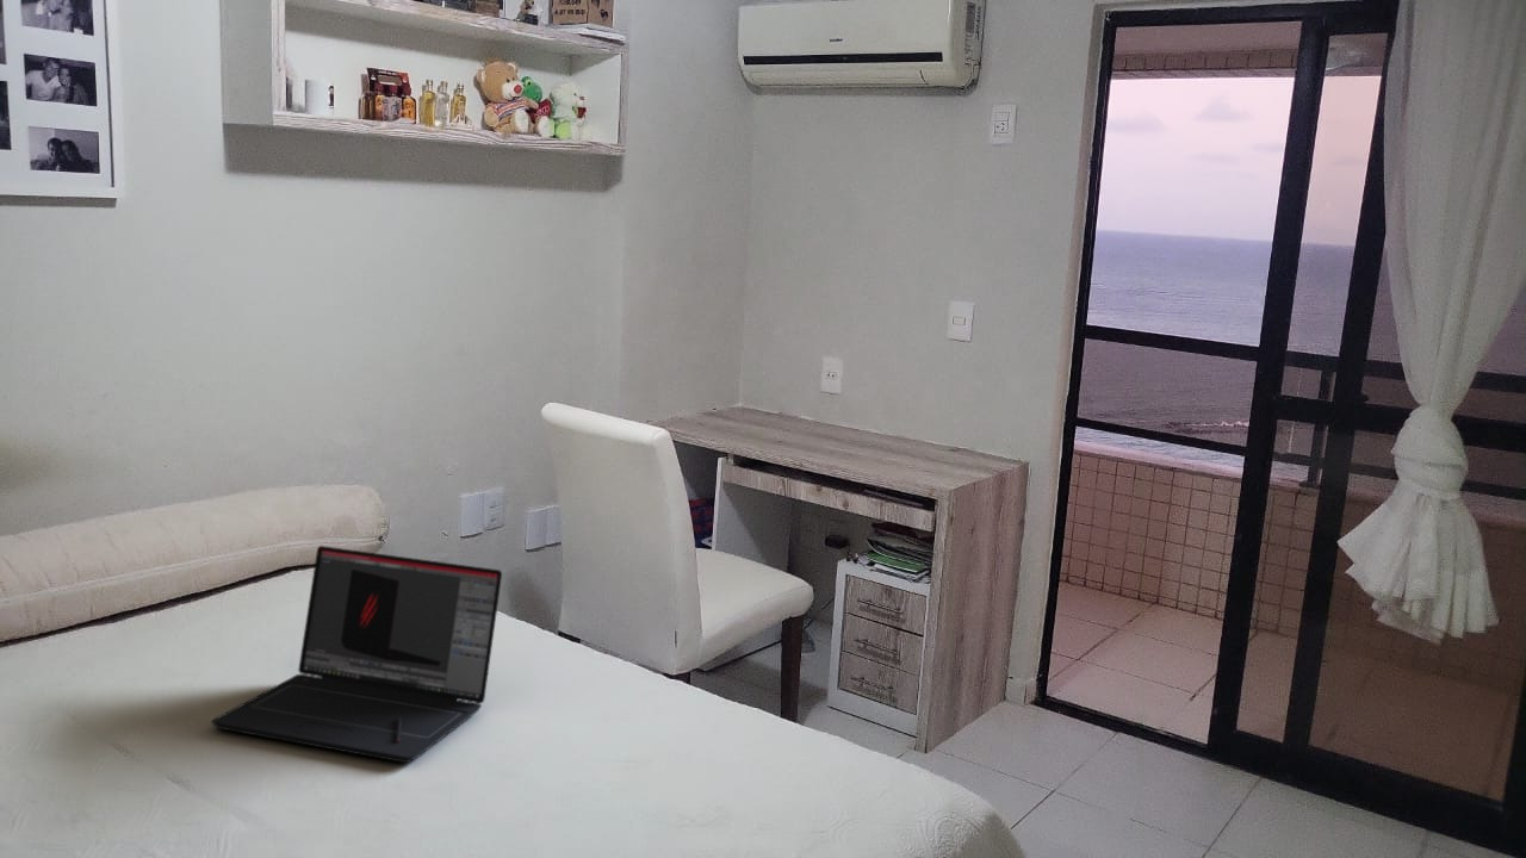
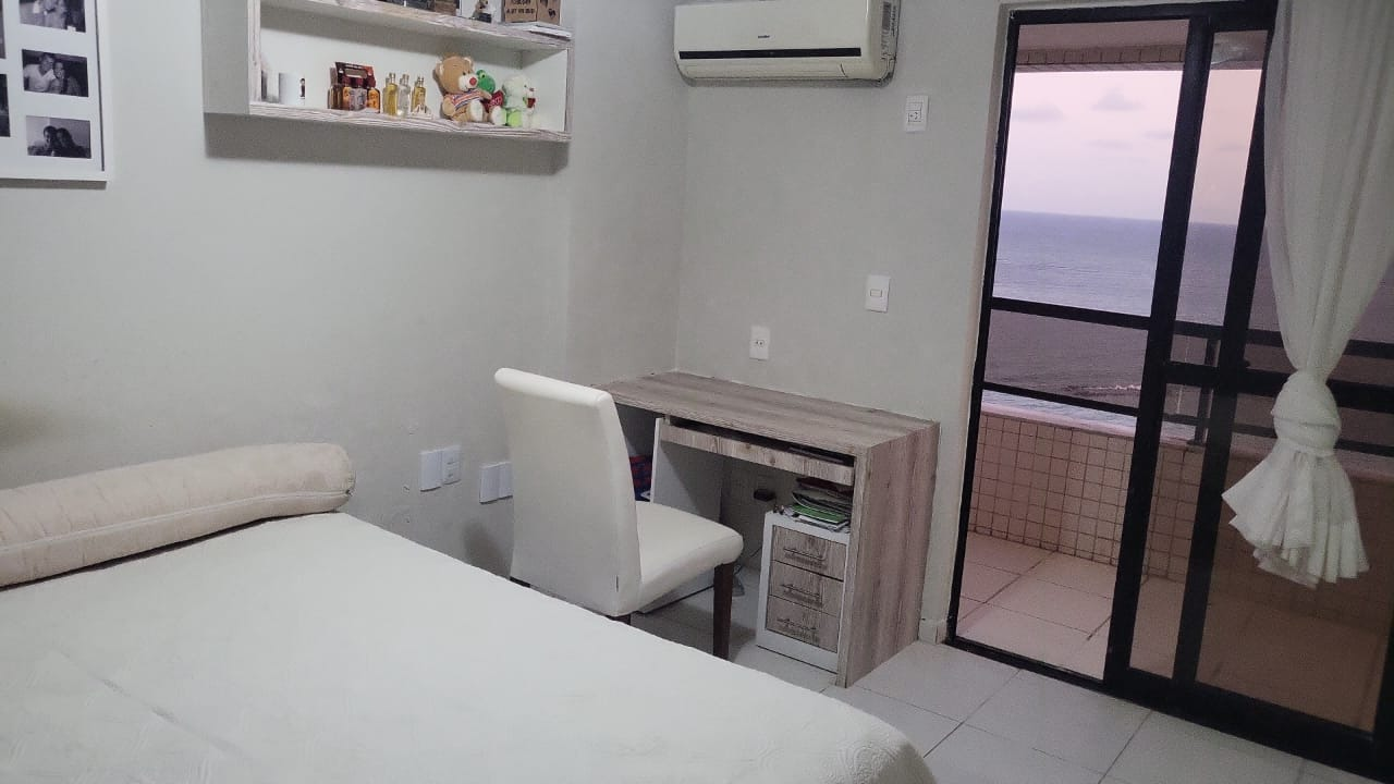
- laptop (361, 646)
